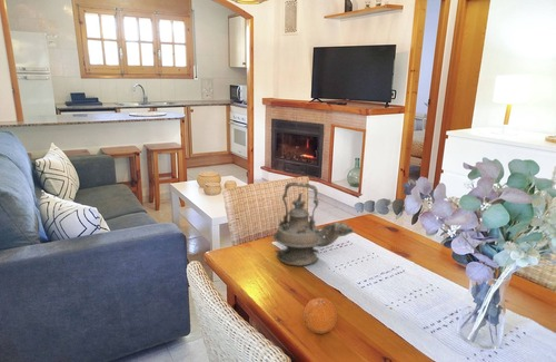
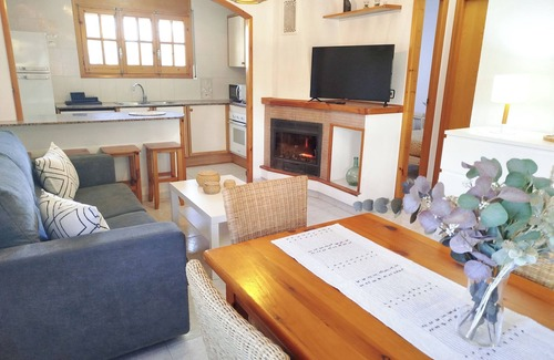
- teapot (312, 223)
- fruit (320, 315)
